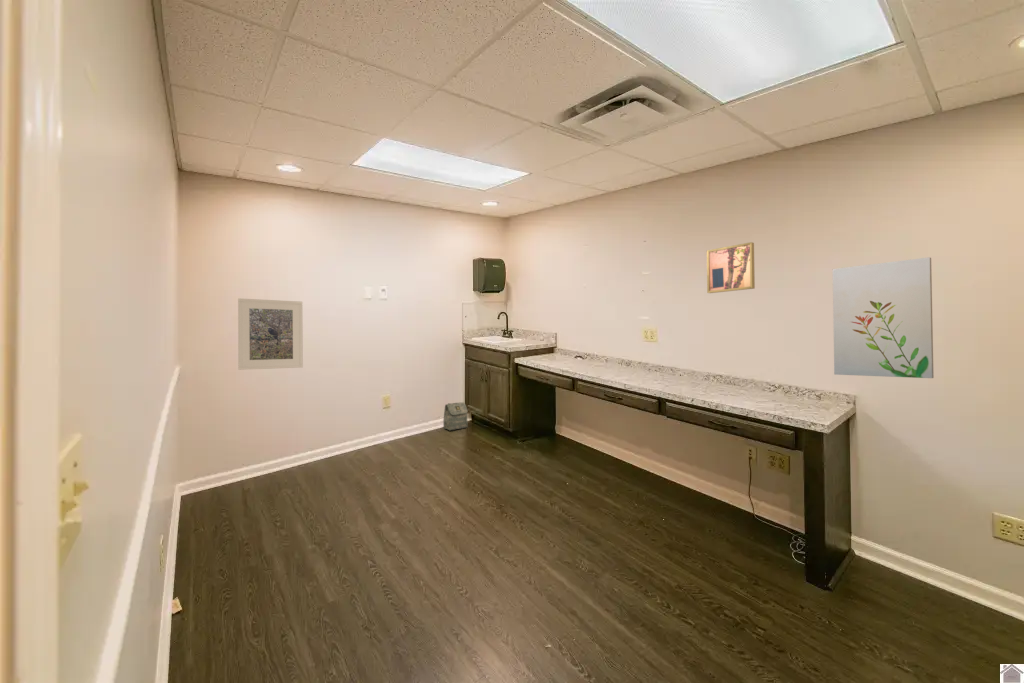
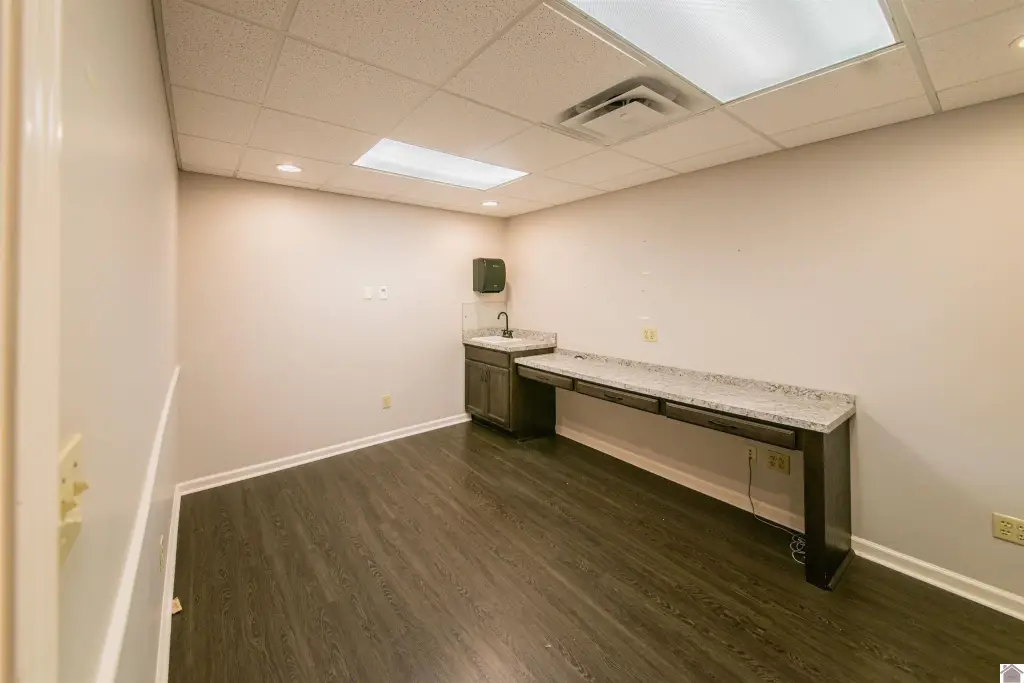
- wall art (879, 319)
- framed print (271, 334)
- bag (455, 415)
- wall art (729, 268)
